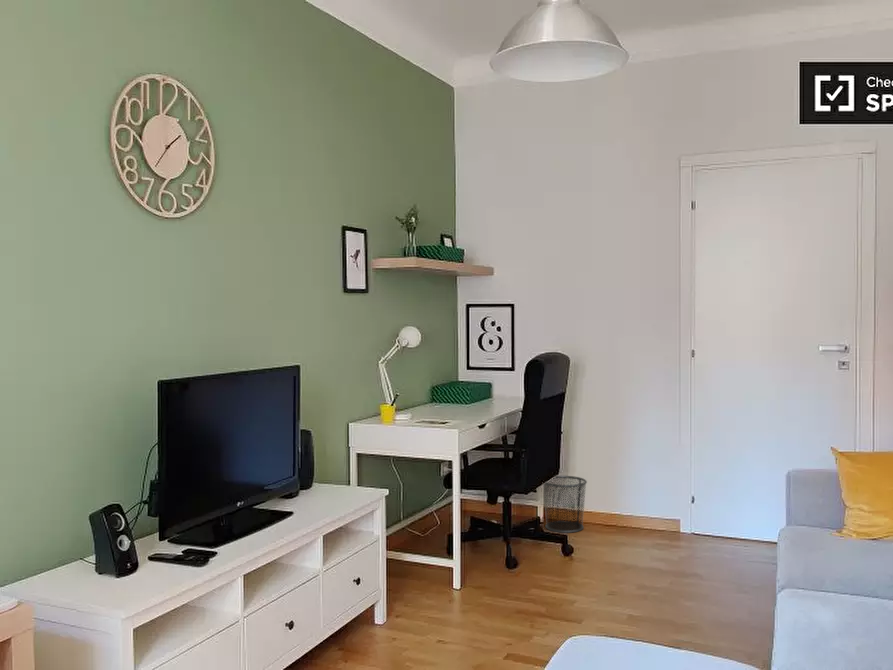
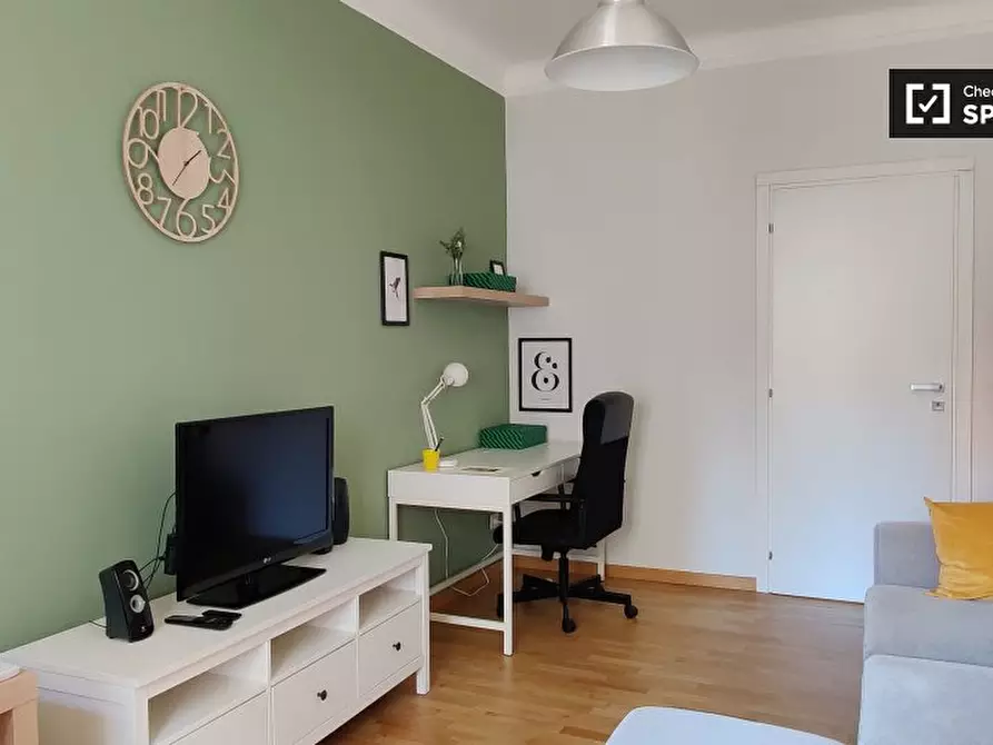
- waste bin (564, 503)
